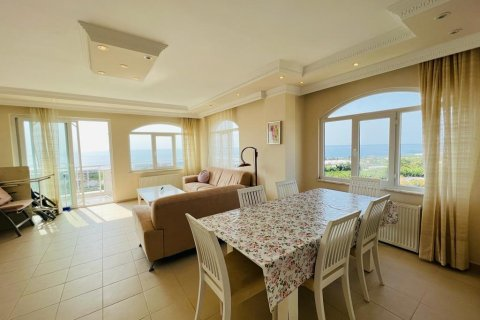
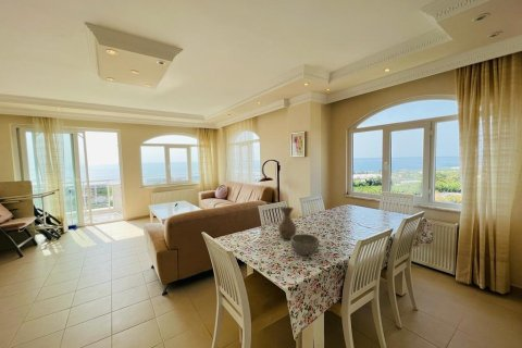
+ vase (287, 223)
+ bowl (304, 245)
